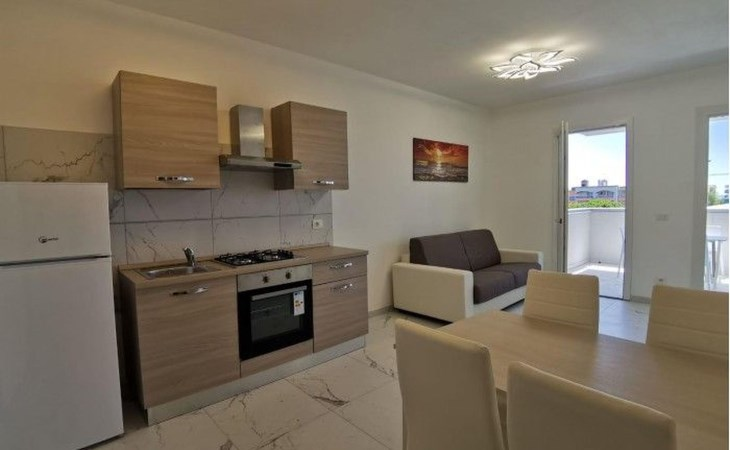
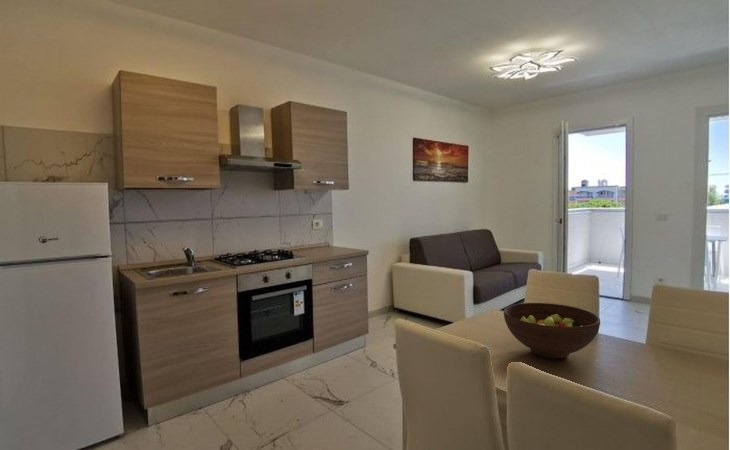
+ fruit bowl (549, 333)
